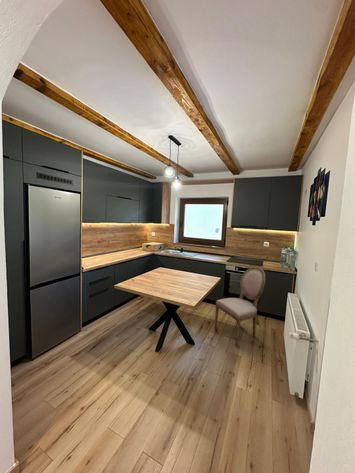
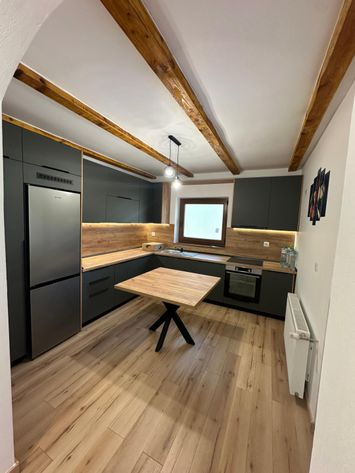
- dining chair (238, 301)
